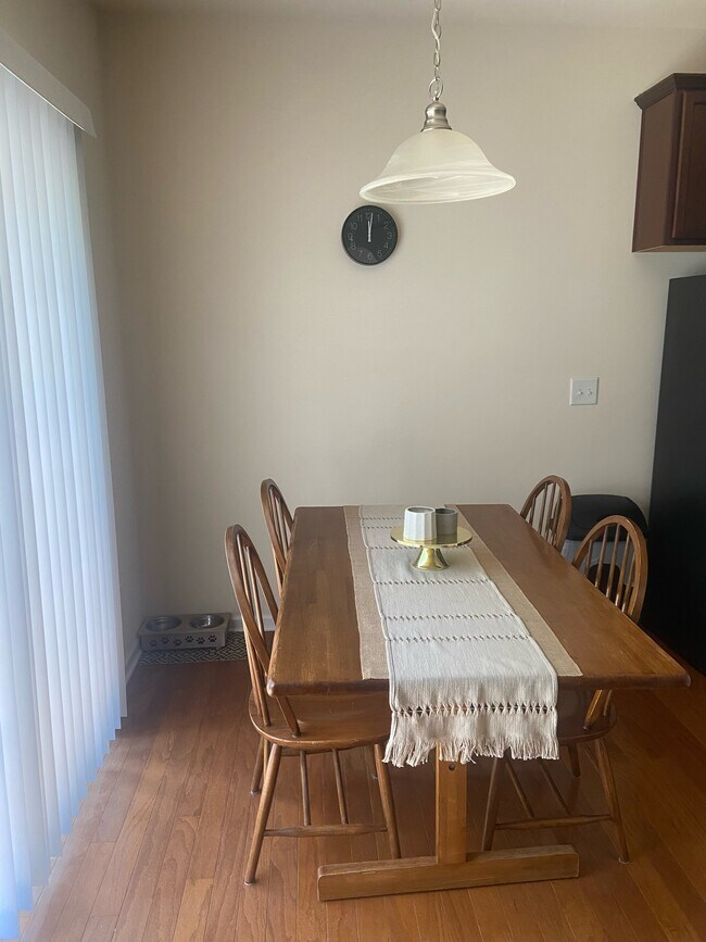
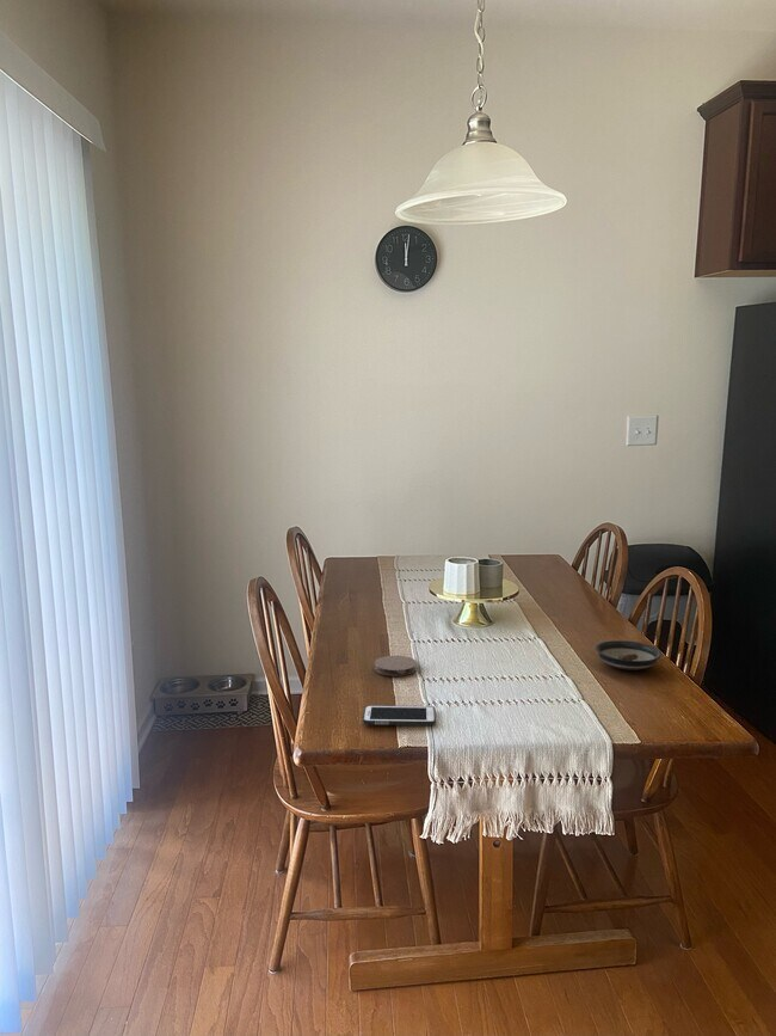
+ saucer (627, 657)
+ cell phone (399, 715)
+ coaster (395, 664)
